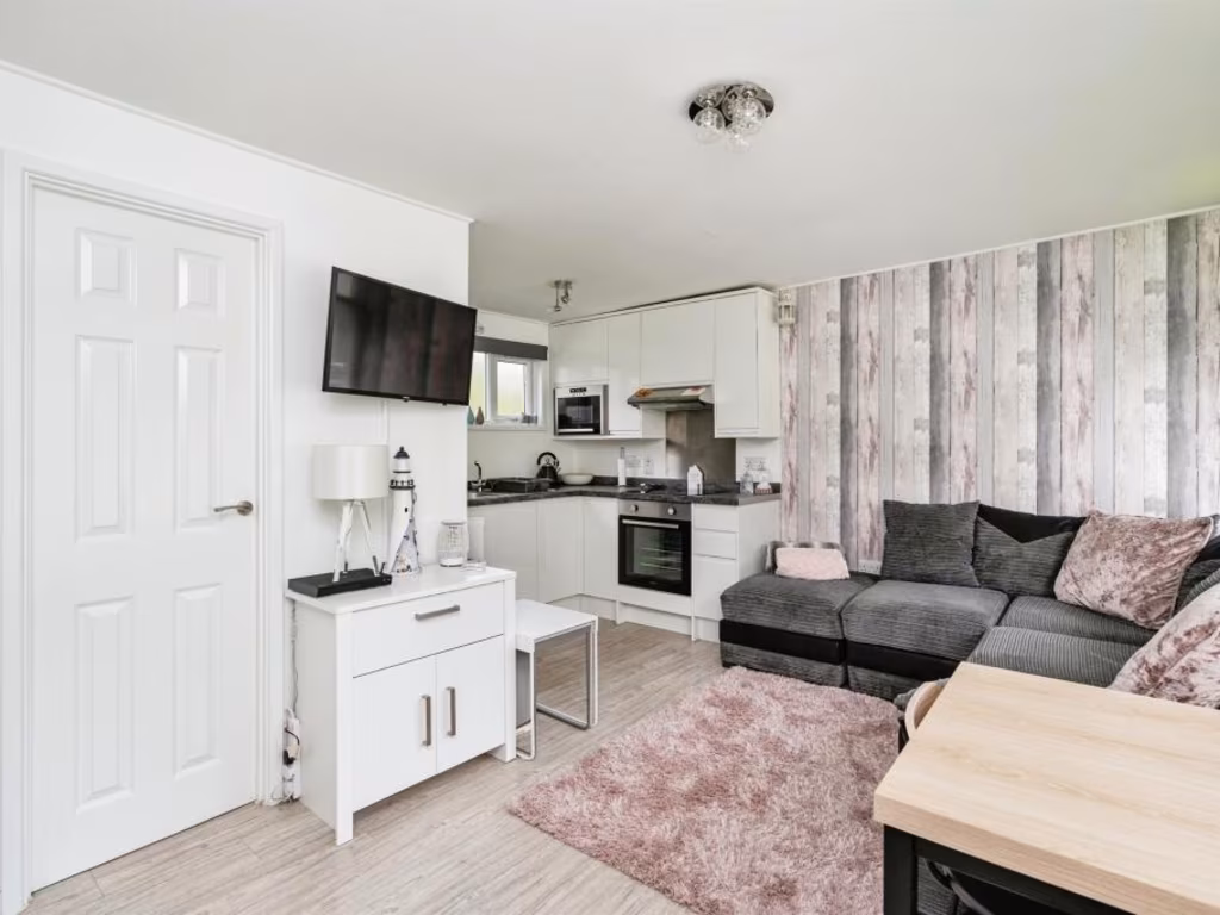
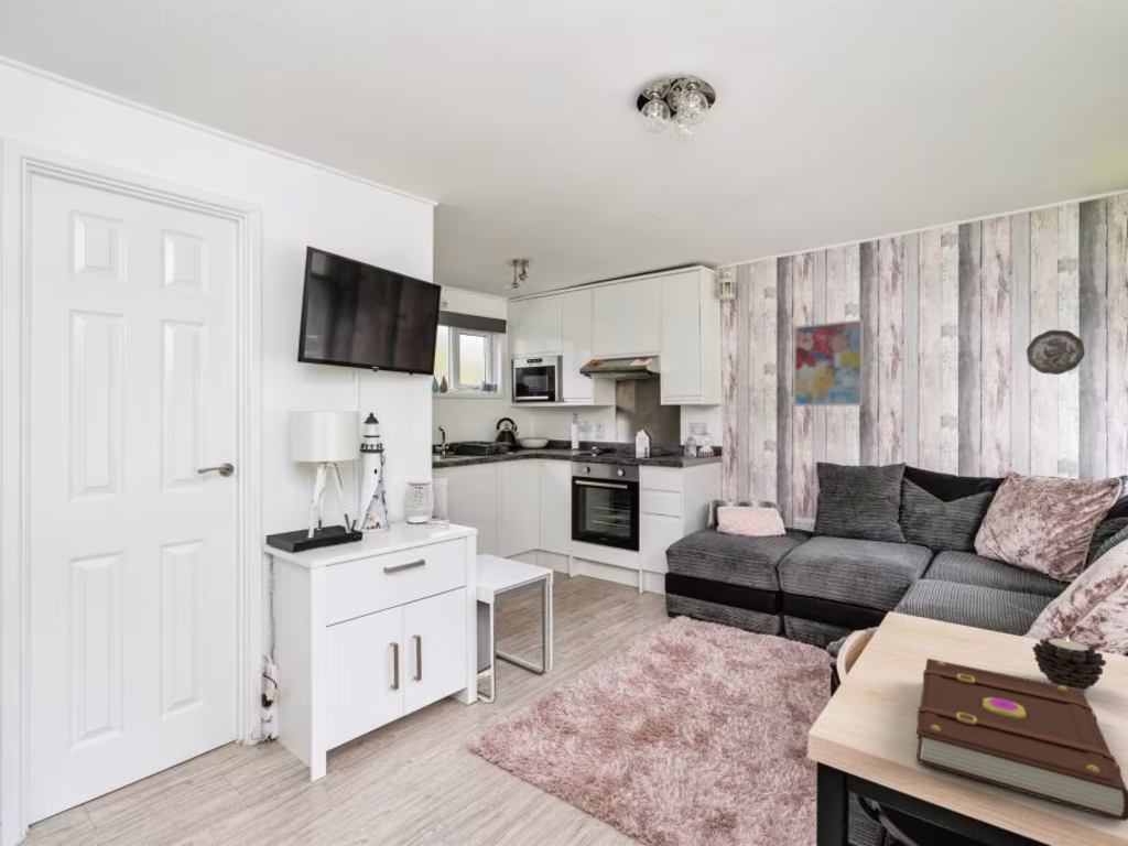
+ candle (1067, 660)
+ wall art (827, 365)
+ decorative plate (1054, 351)
+ book (1007, 720)
